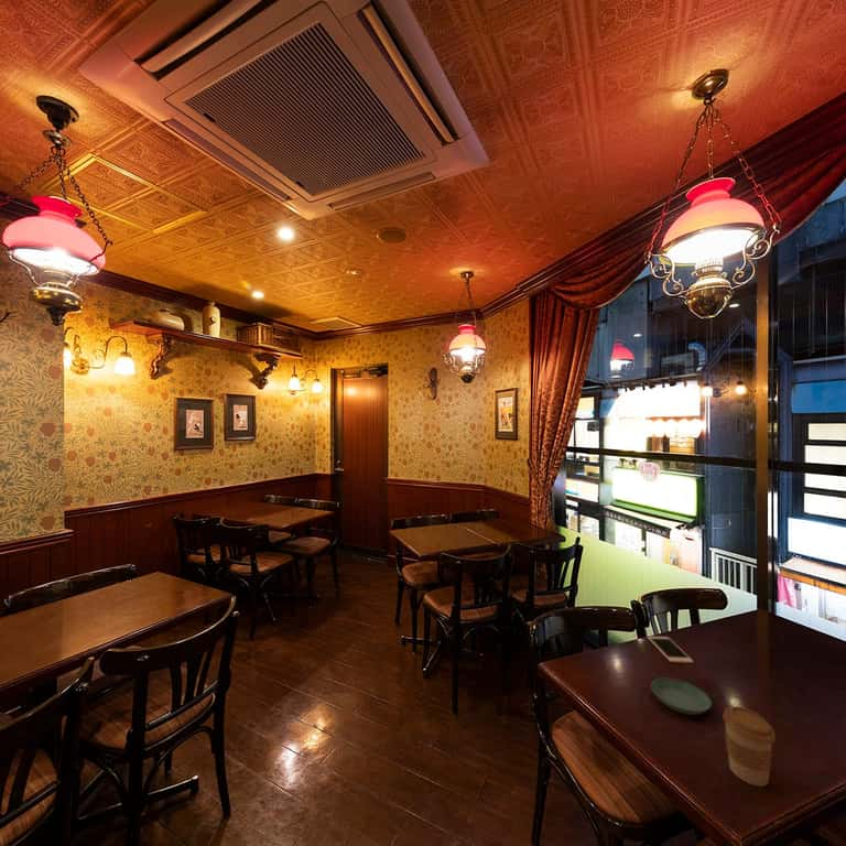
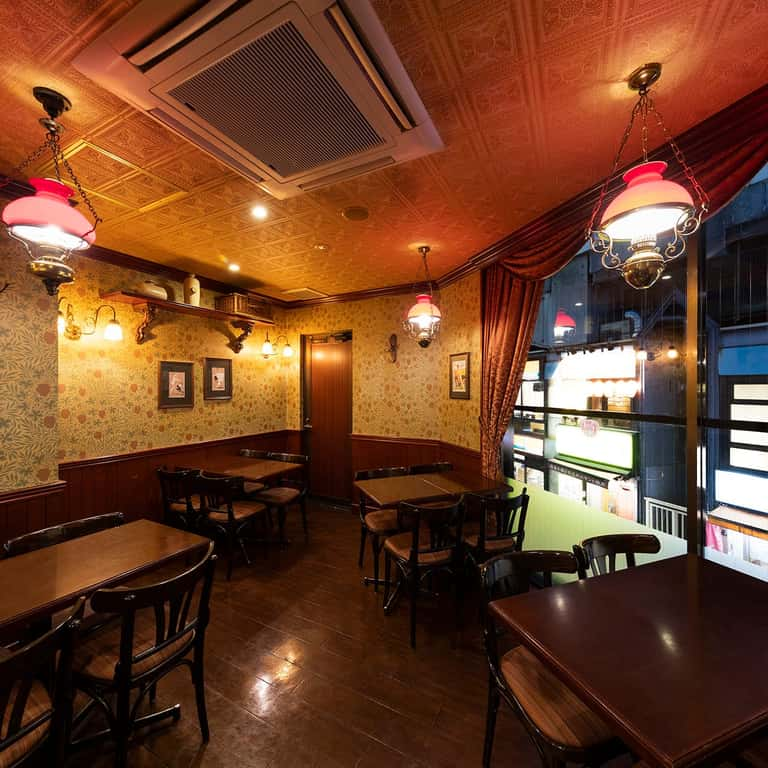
- coffee cup (748, 744)
- saucer (680, 697)
- cell phone (669, 649)
